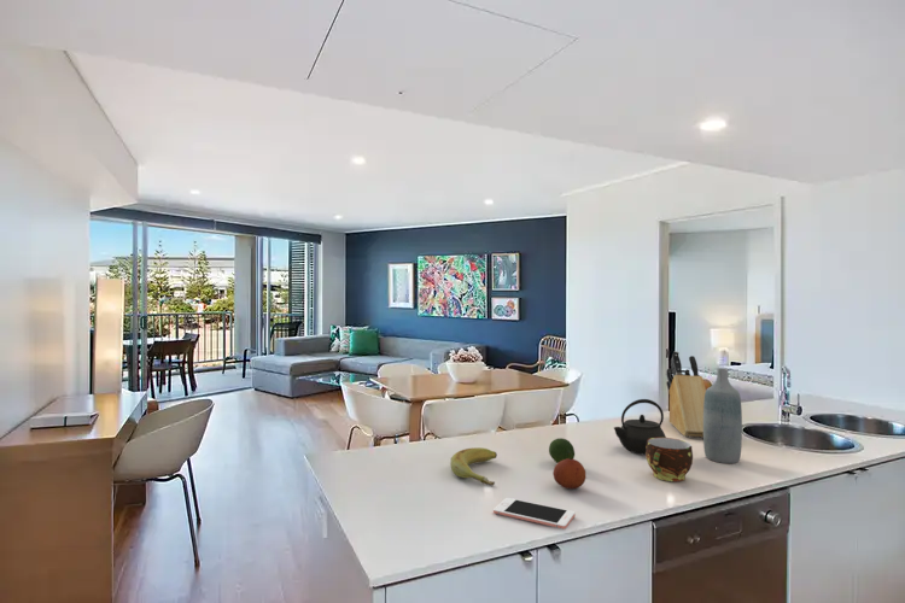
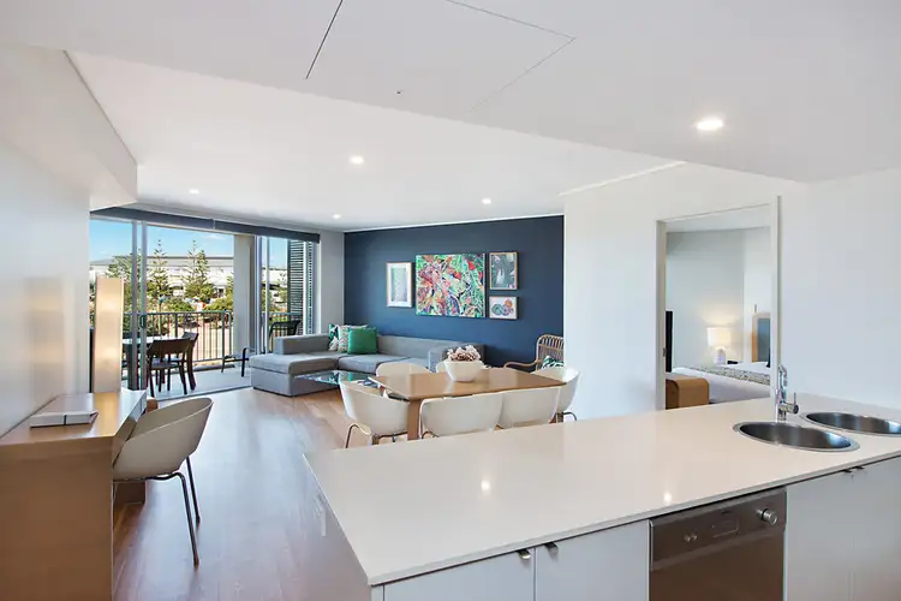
- bottle (722, 414)
- cell phone (533, 511)
- fruit (568, 472)
- fruit (561, 451)
- knife block (688, 391)
- cup (668, 461)
- kettle (638, 425)
- banana (479, 461)
